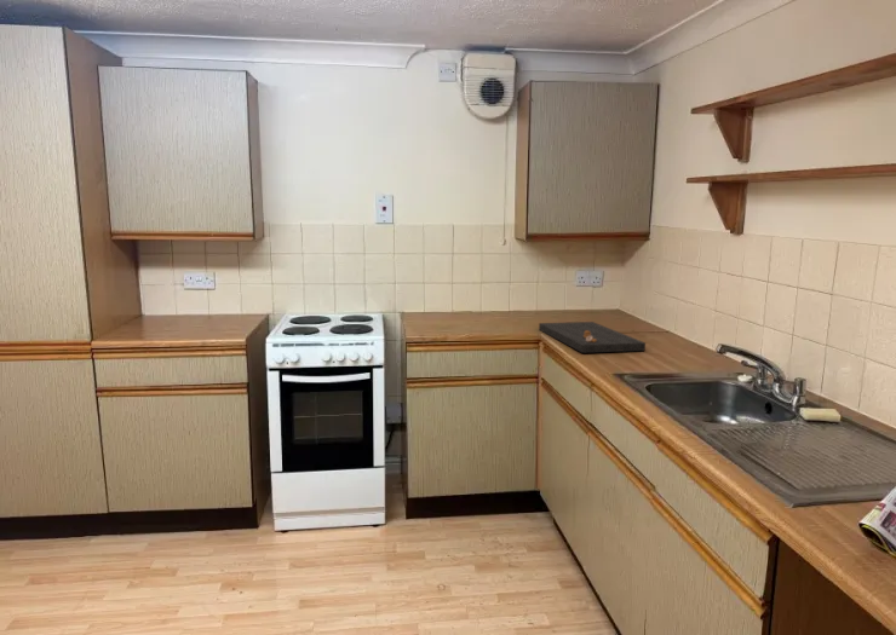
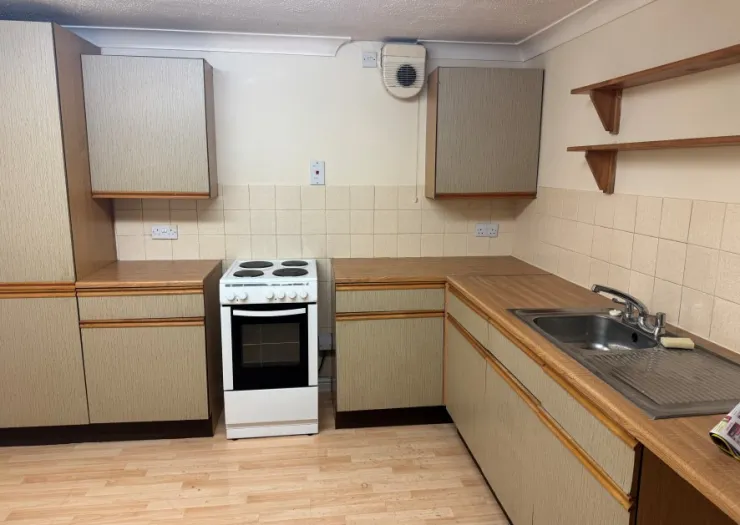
- cutting board (587, 331)
